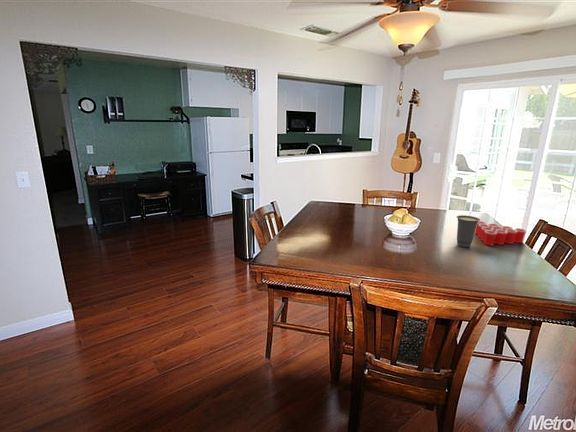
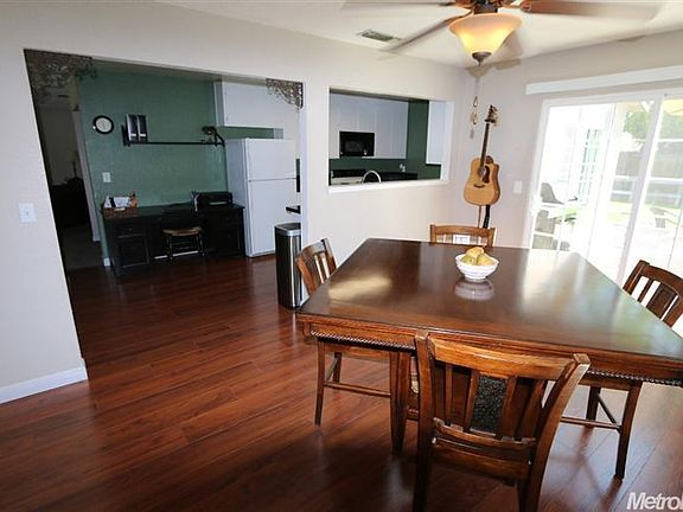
- cup (465, 231)
- cup (501, 234)
